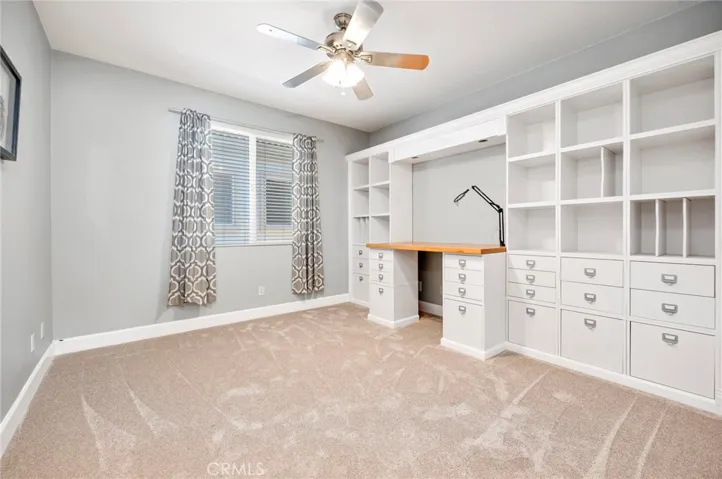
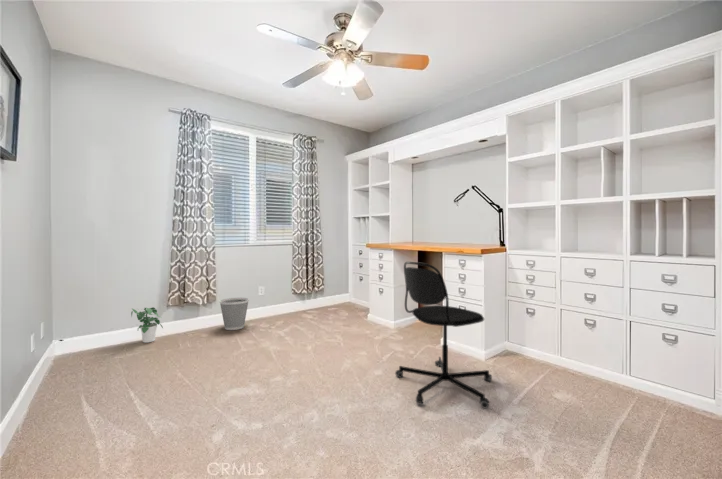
+ office chair (448, 323)
+ potted plant (147, 323)
+ wastebasket (234, 313)
